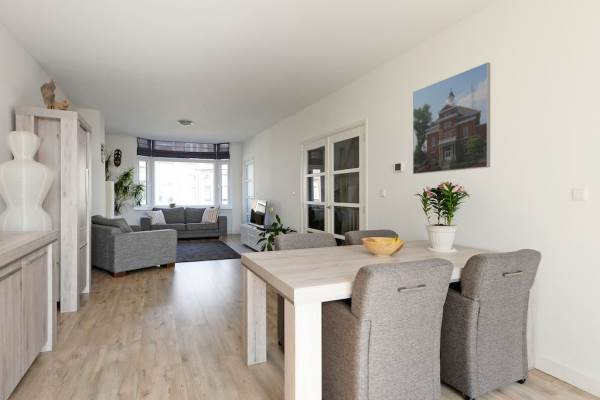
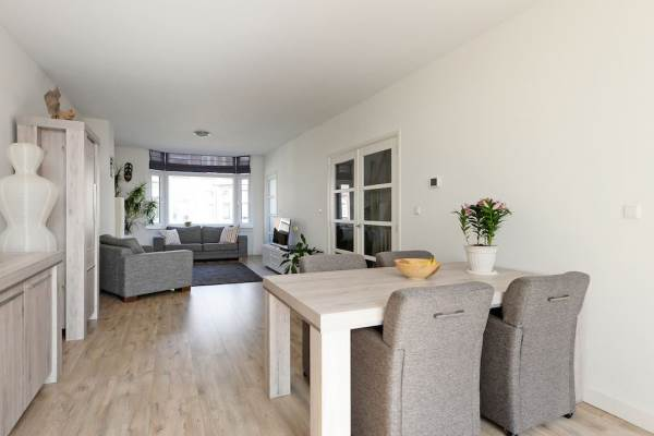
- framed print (447, 125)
